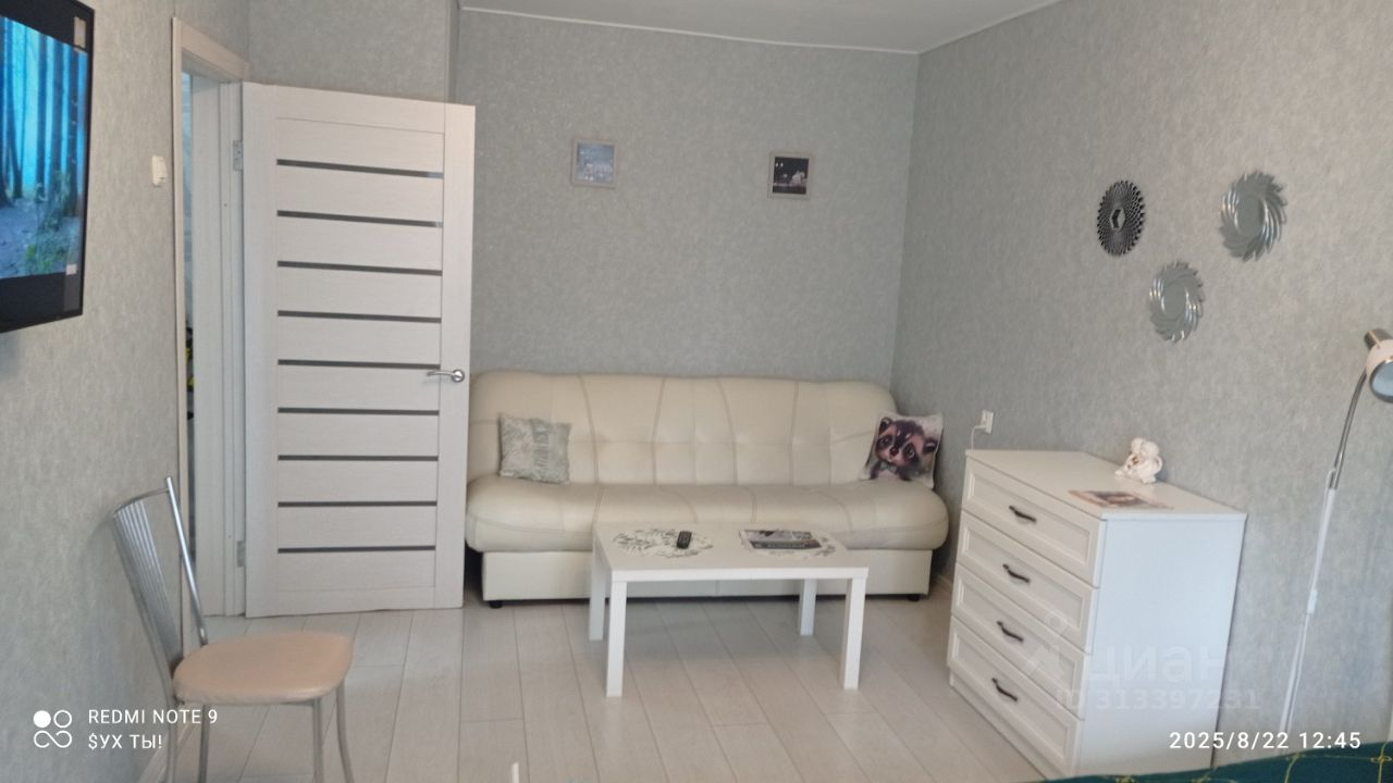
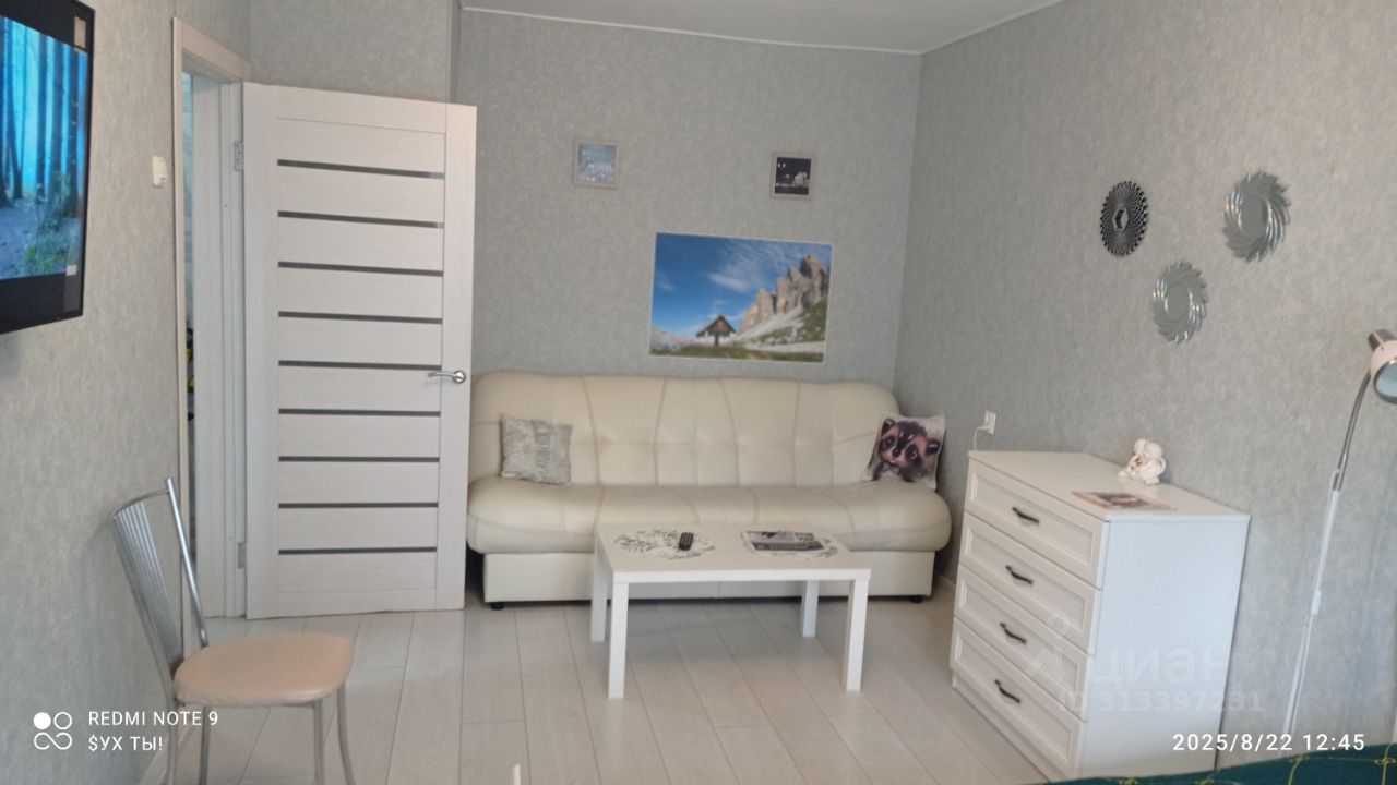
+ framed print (741, 299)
